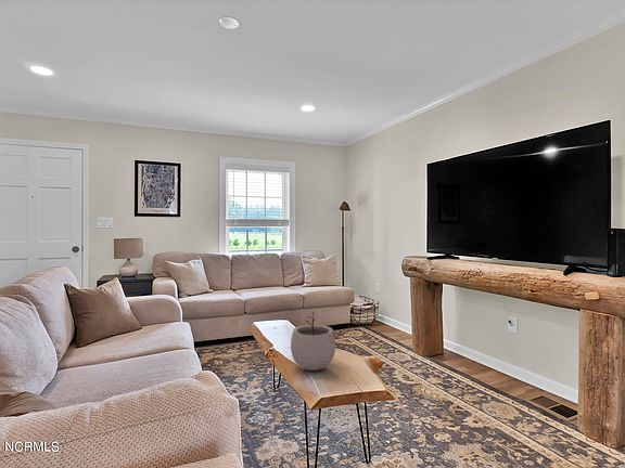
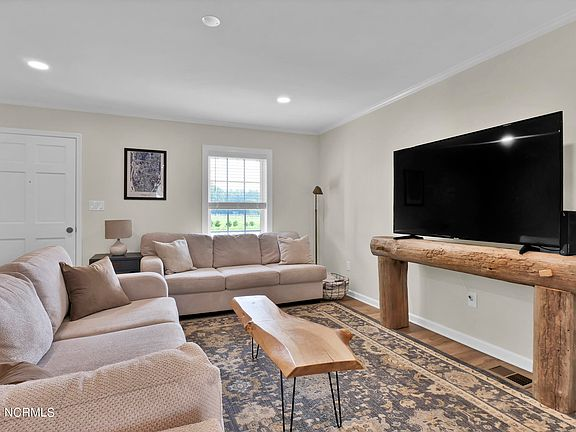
- plant pot (312, 340)
